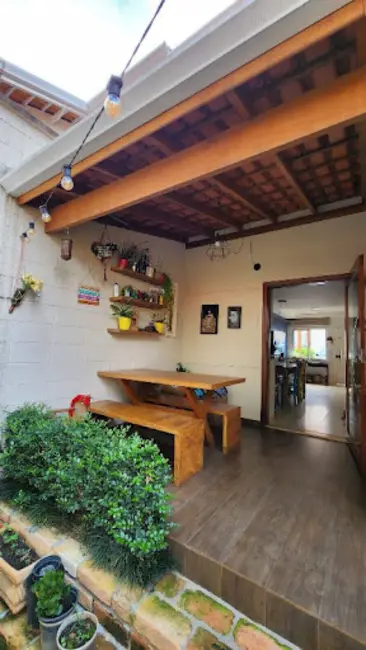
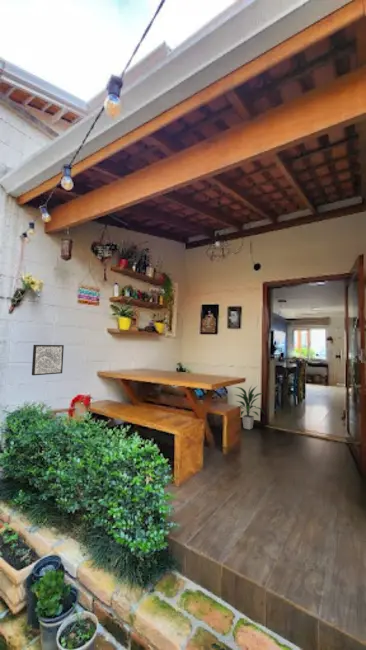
+ wall art (48, 359)
+ indoor plant (247, 405)
